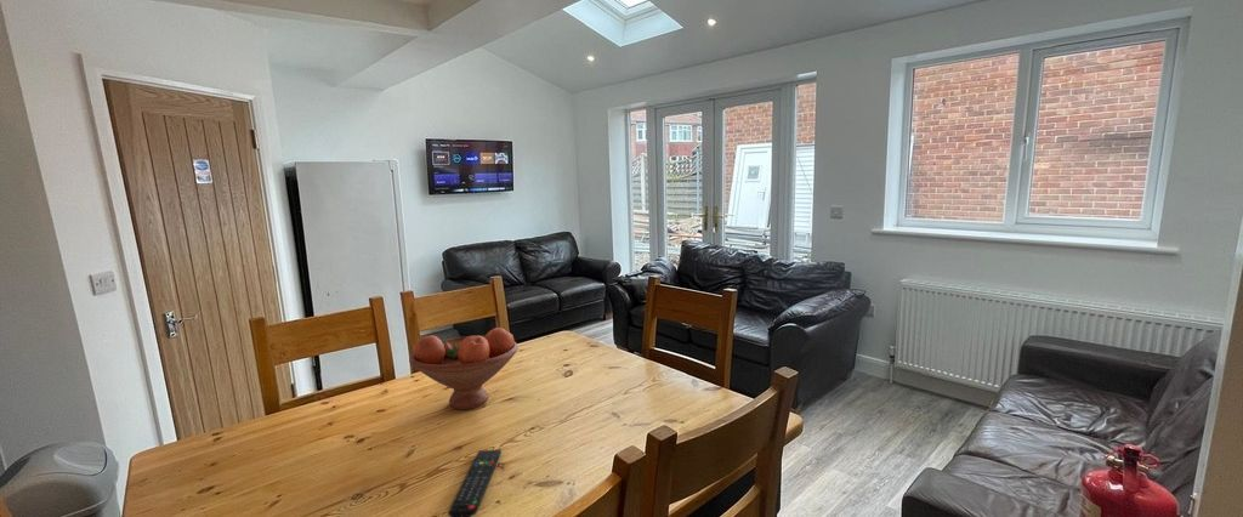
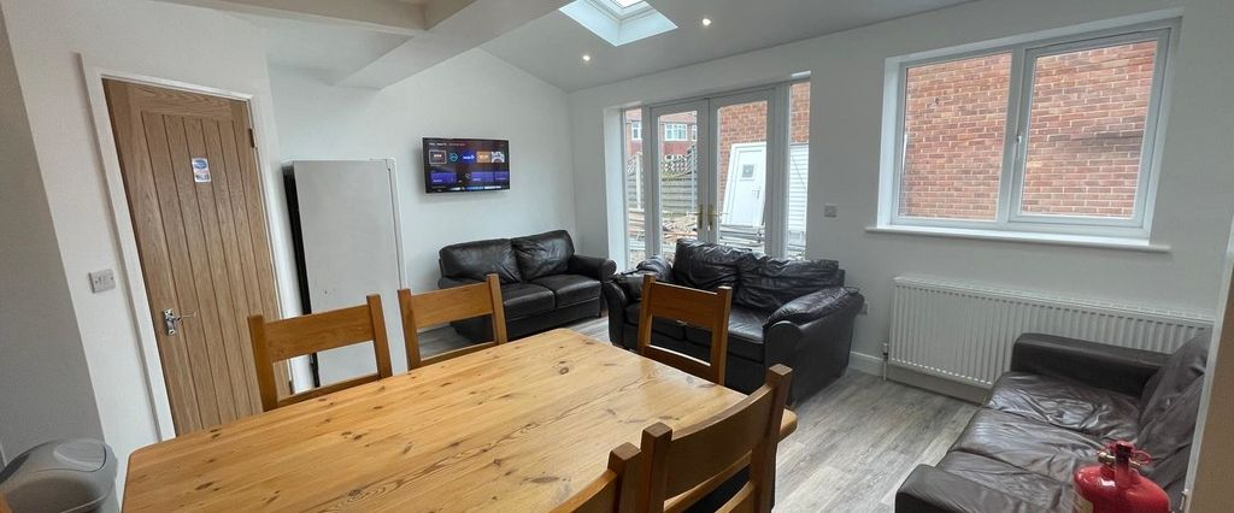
- fruit bowl (466, 365)
- remote control (477, 481)
